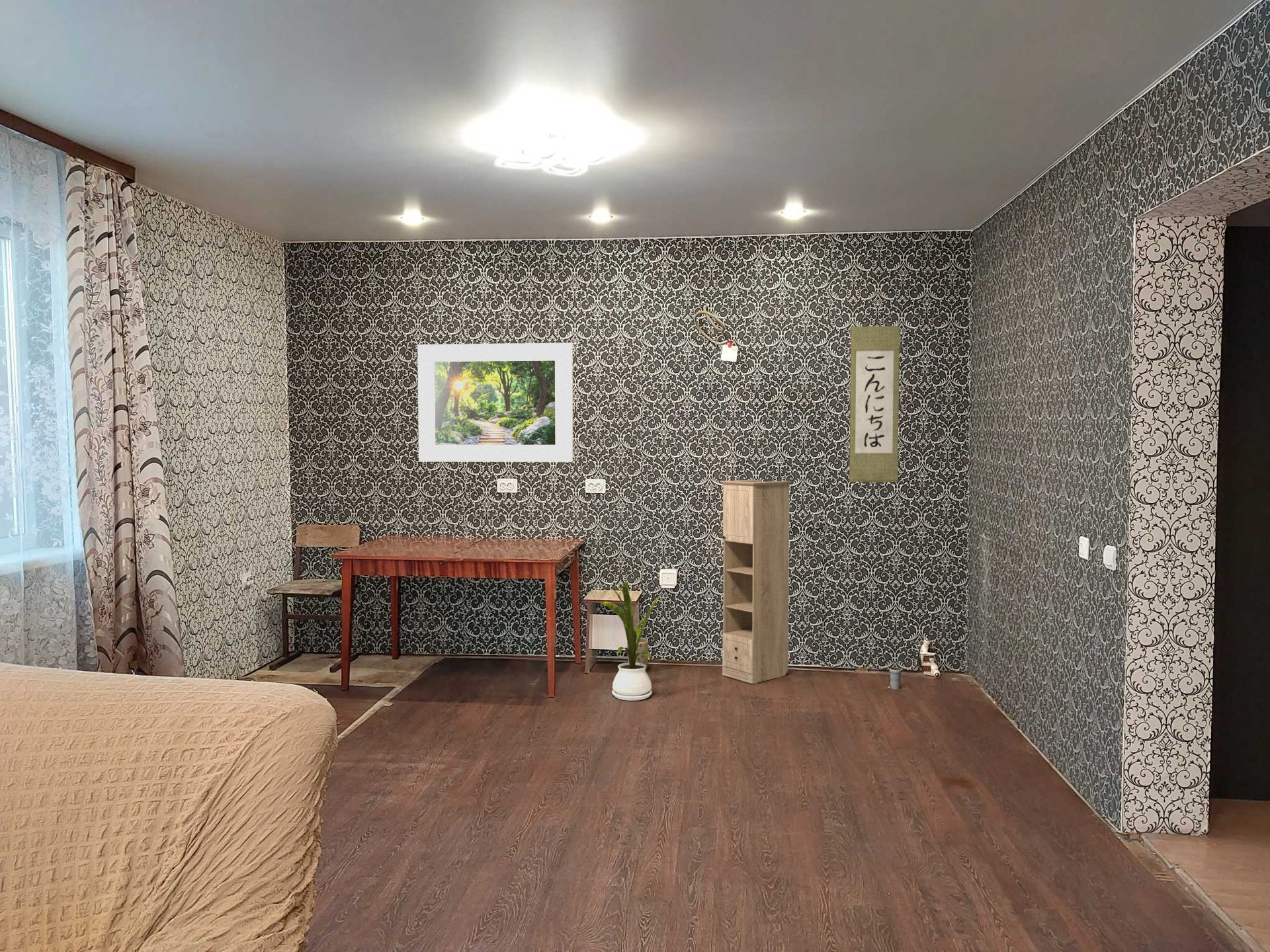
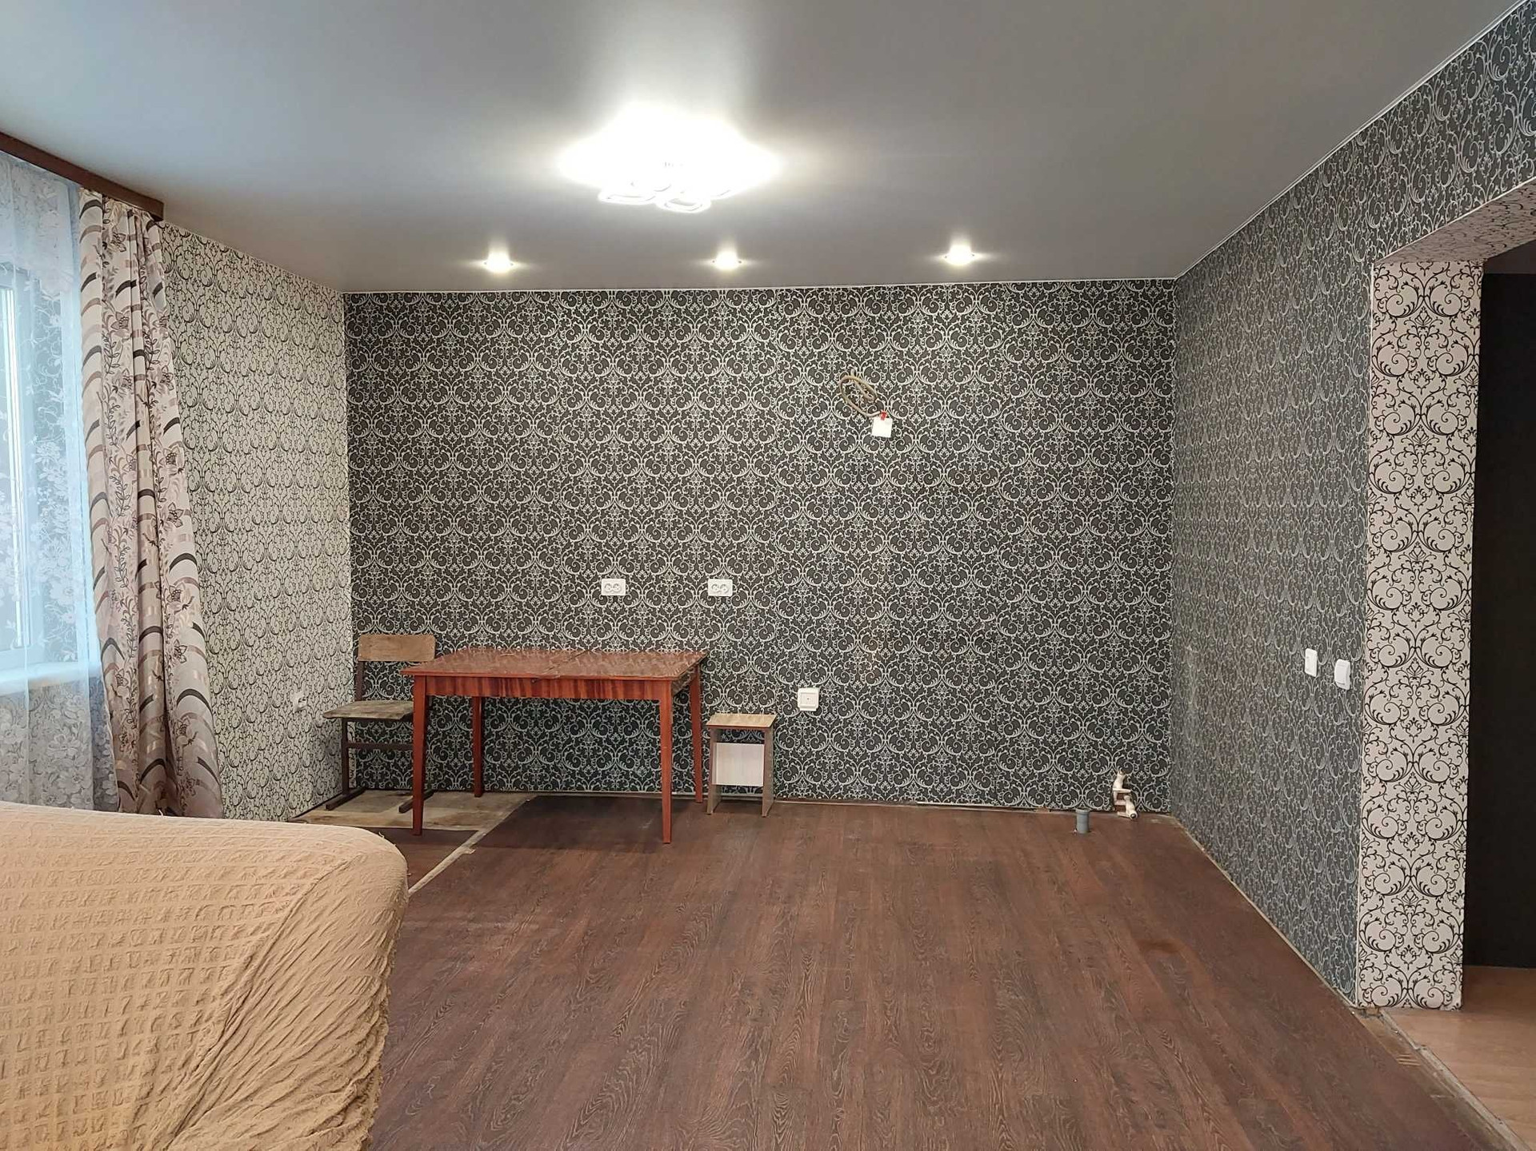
- storage cabinet (755, 578)
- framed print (495, 403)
- wall scroll (874, 401)
- plant pot (638, 656)
- house plant (630, 636)
